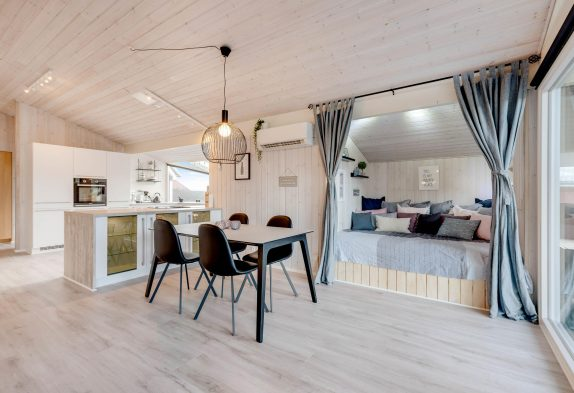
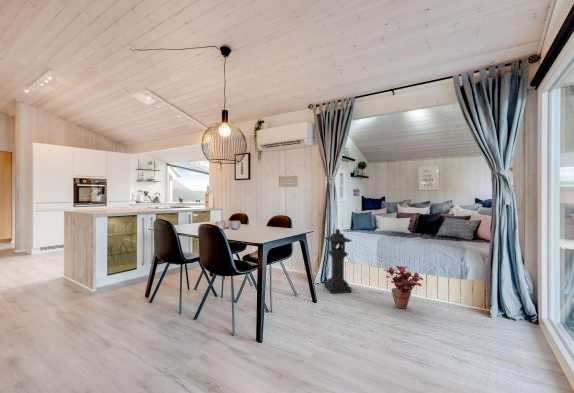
+ potted plant (403, 287)
+ stone lantern (337, 259)
